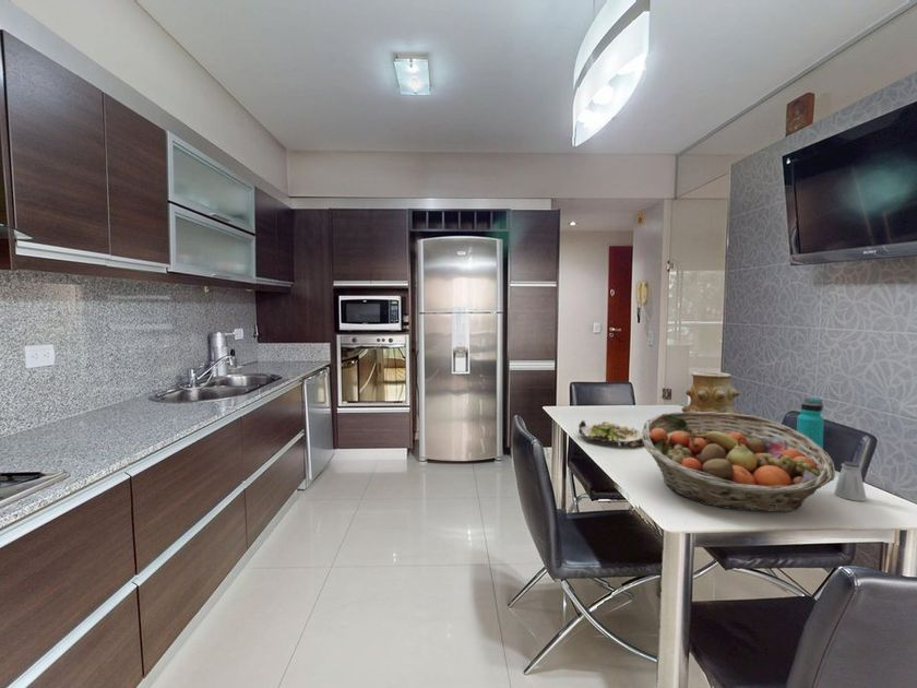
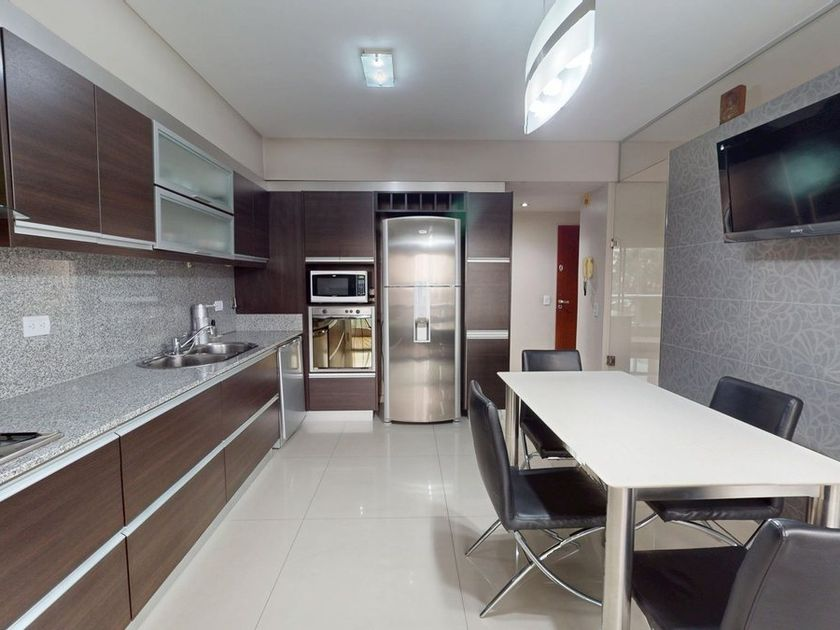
- salad plate (611, 431)
- water bottle (809, 432)
- vase (711, 408)
- fruit basket (728, 456)
- saltshaker (850, 479)
